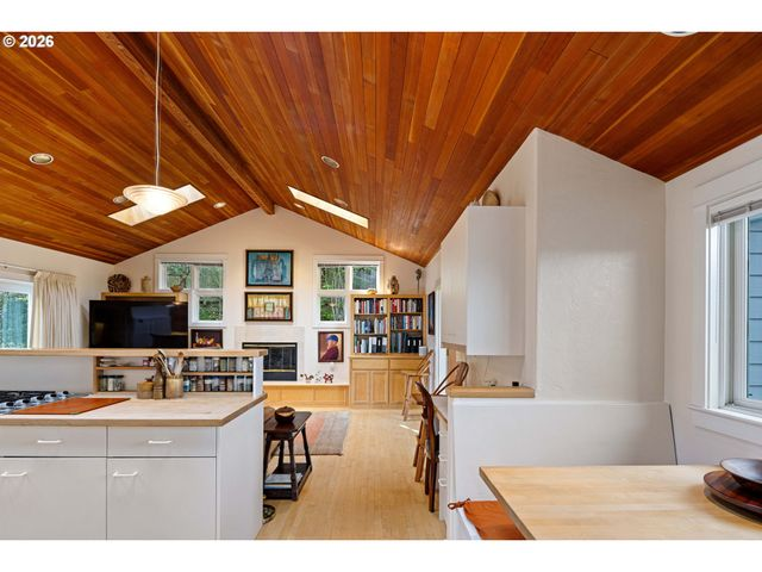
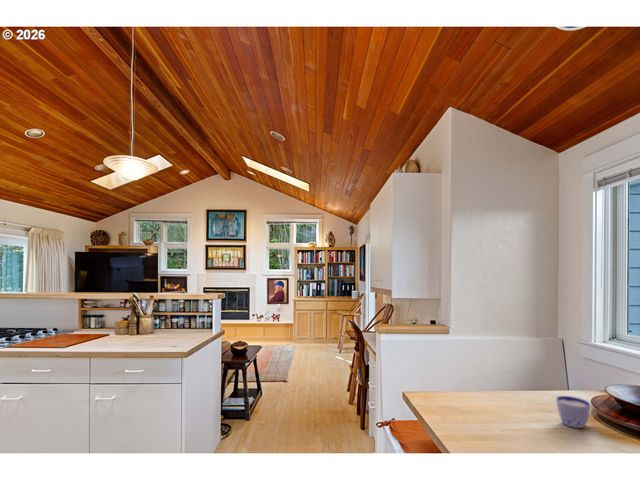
+ cup (576, 412)
